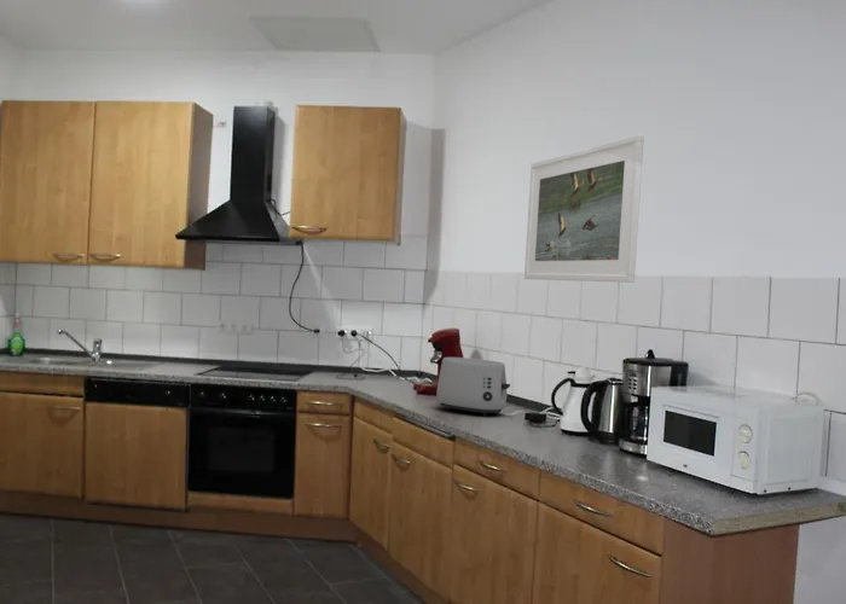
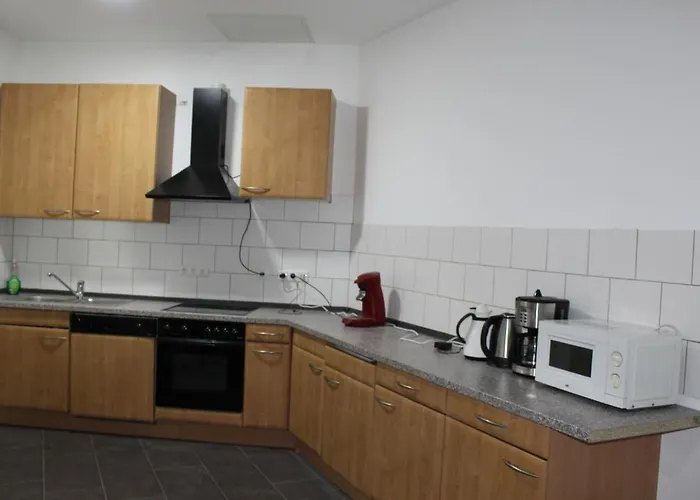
- toaster (471, 385)
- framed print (576, 215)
